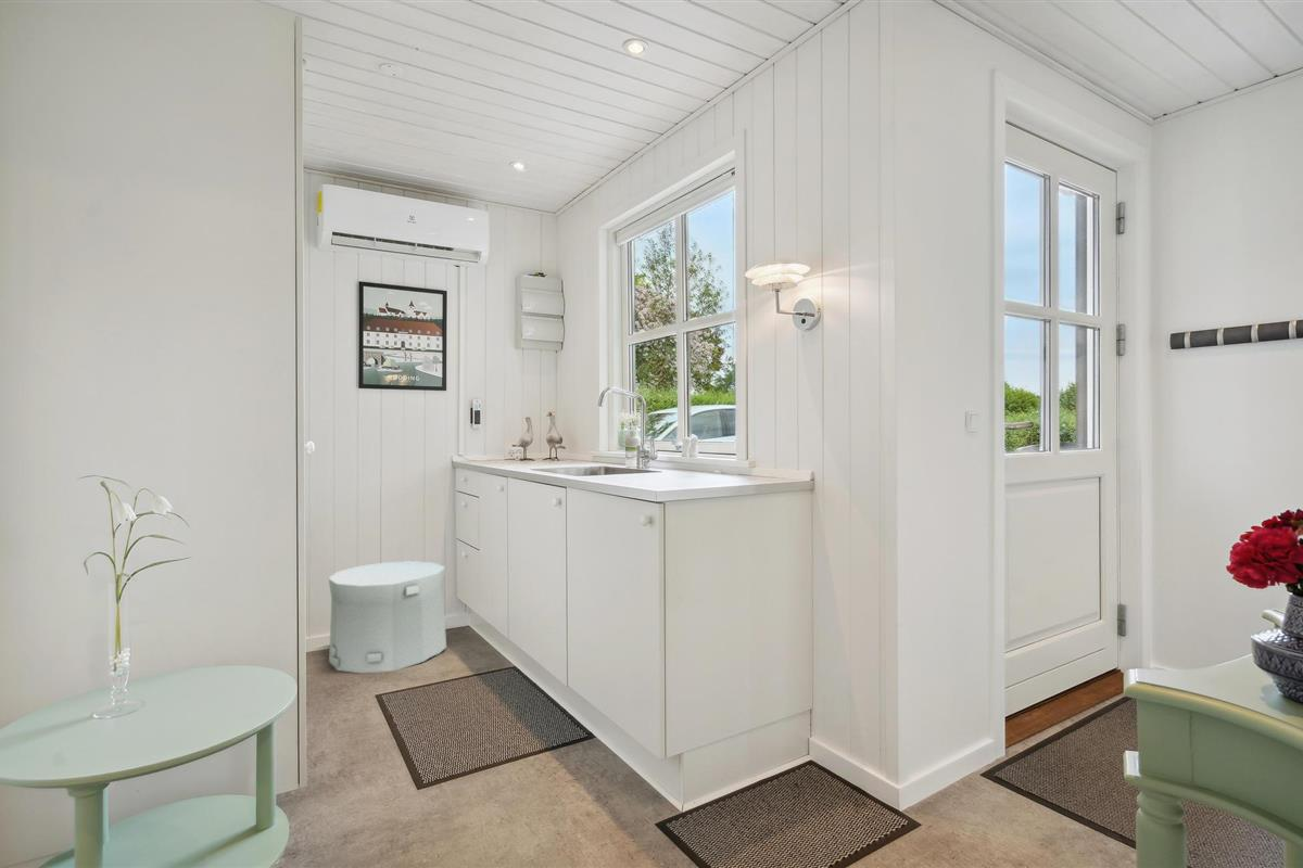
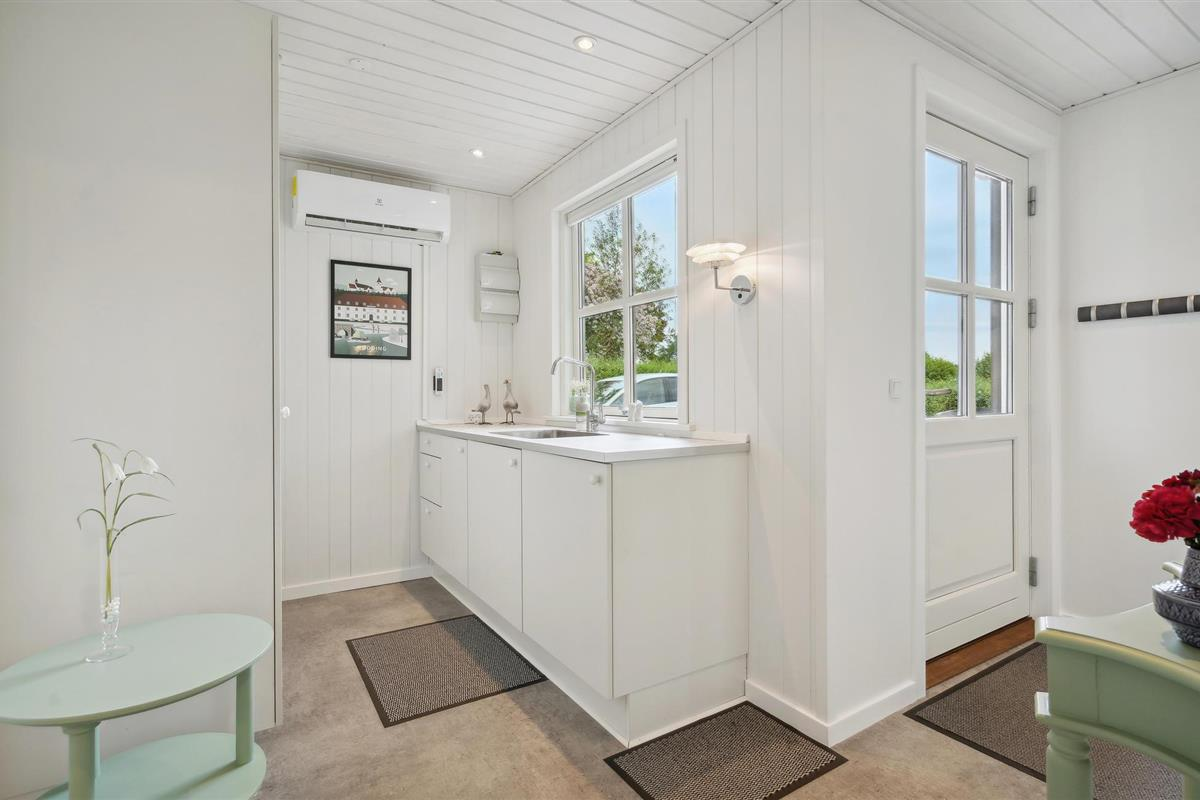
- trash can (389, 612)
